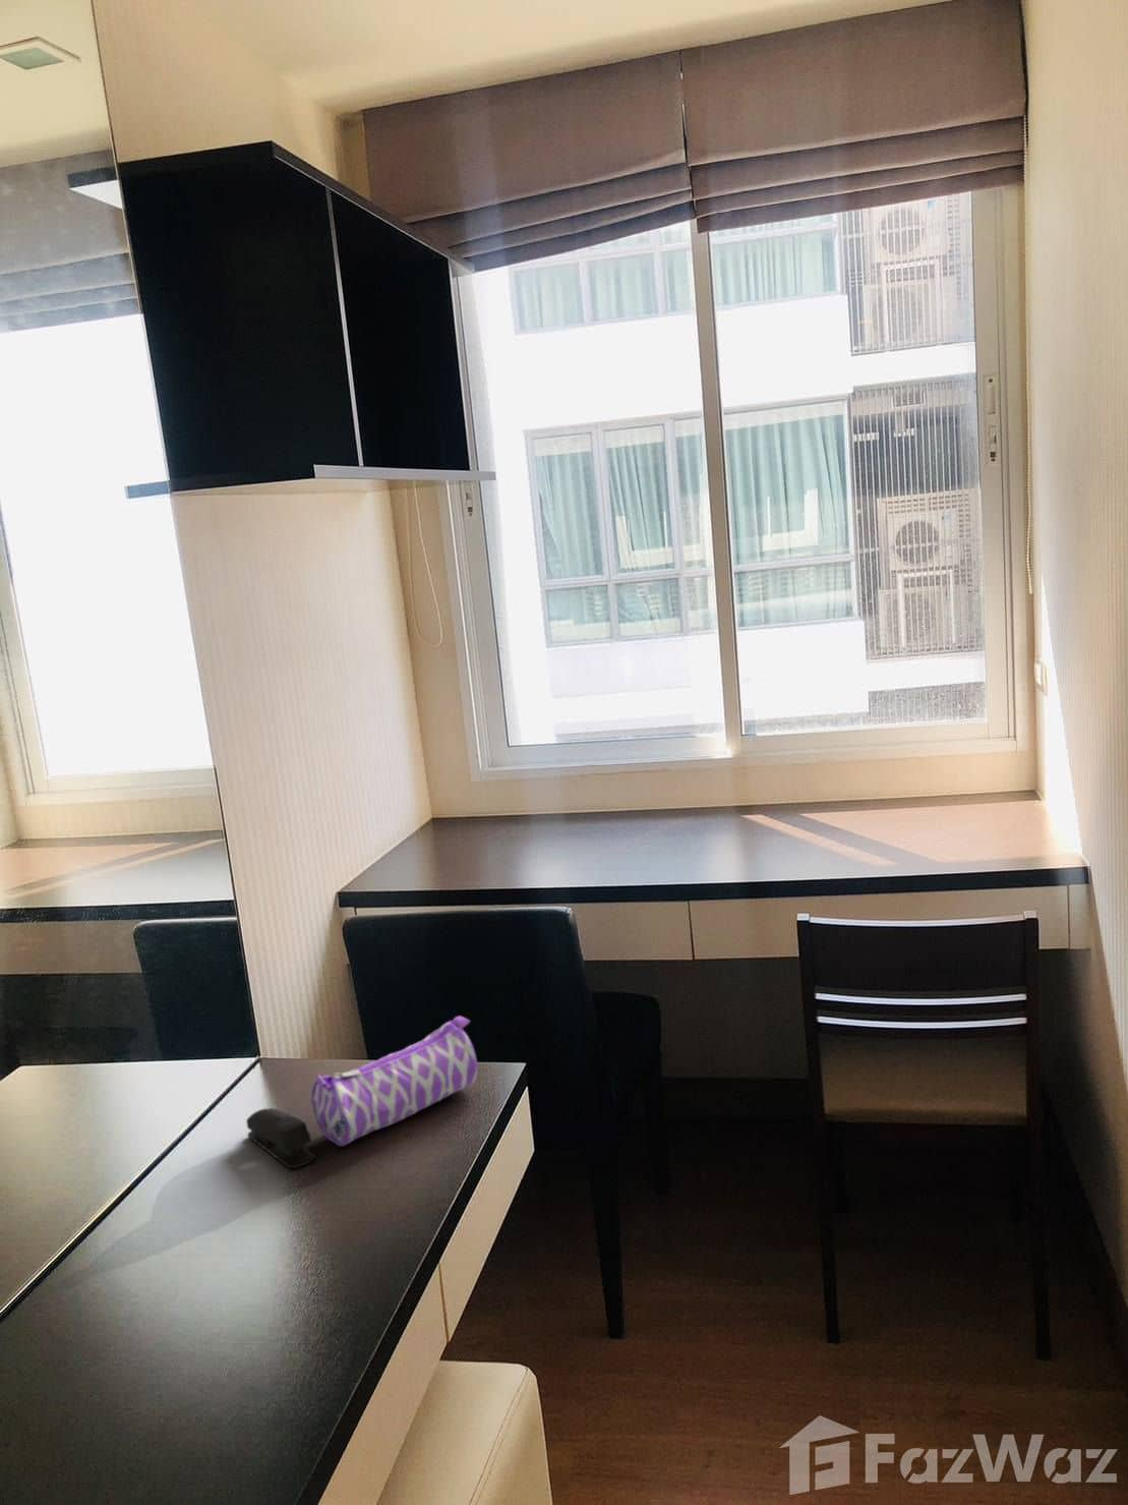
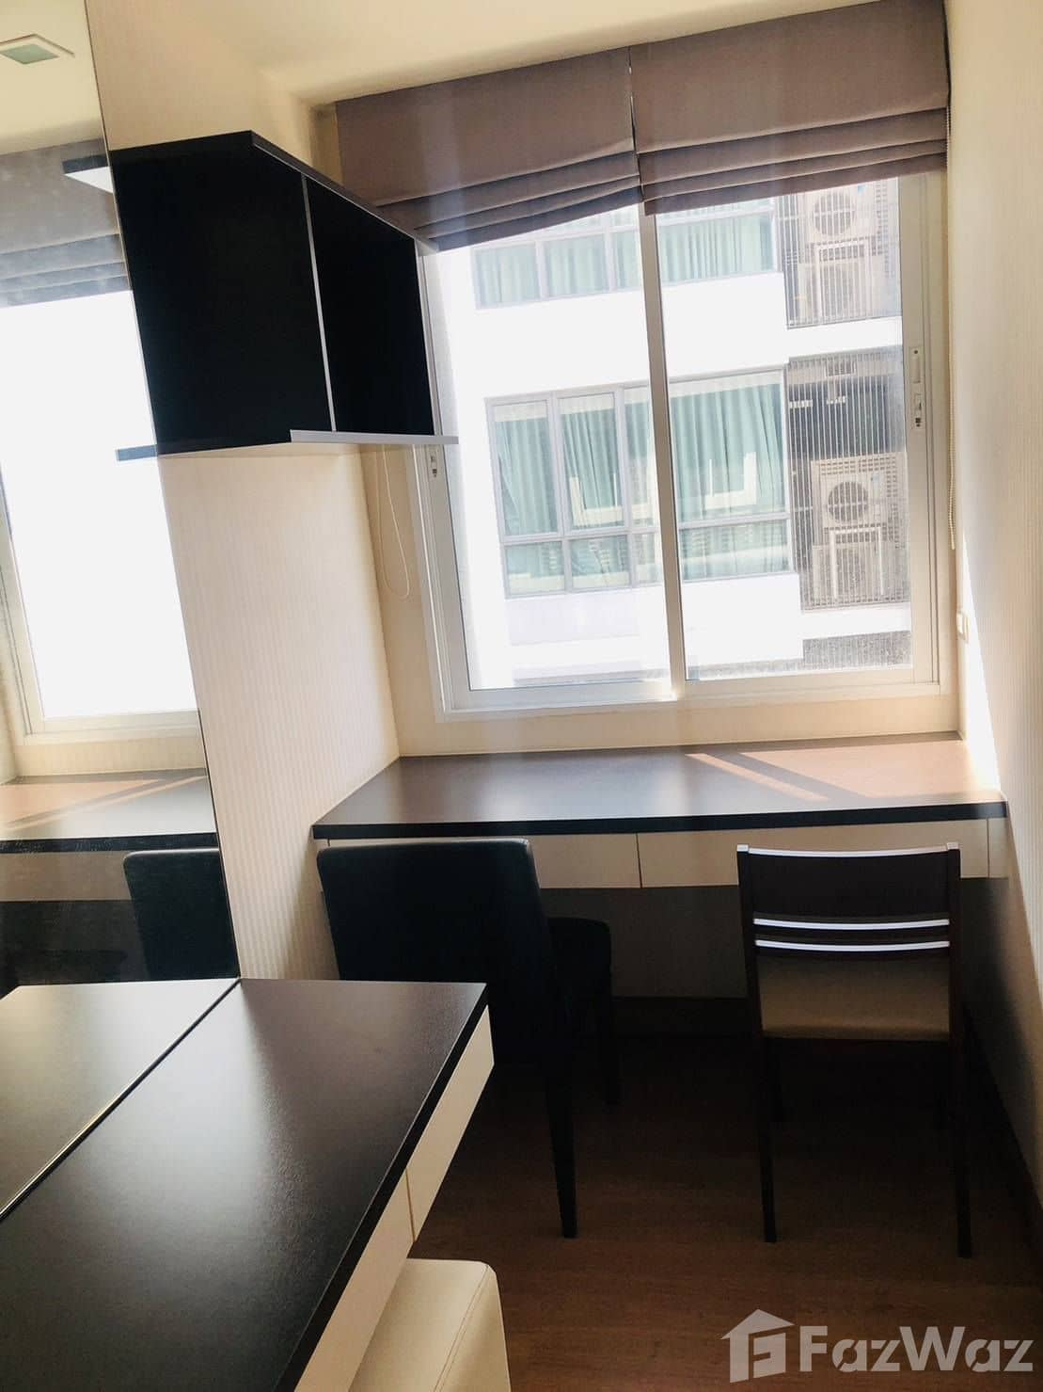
- pencil case (395, 1078)
- stapler (277, 1128)
